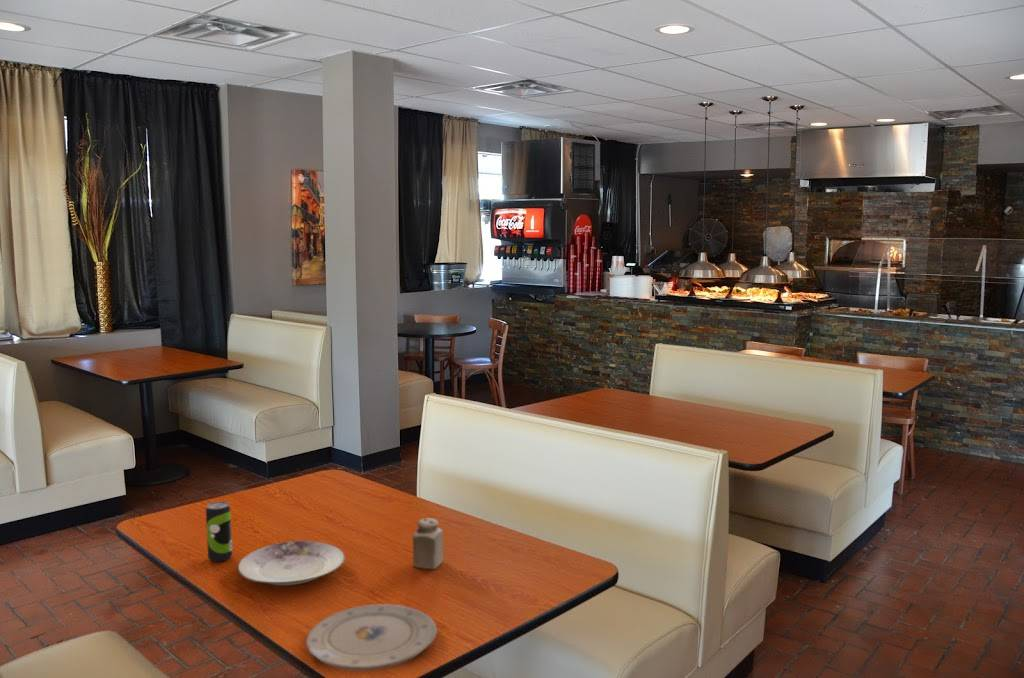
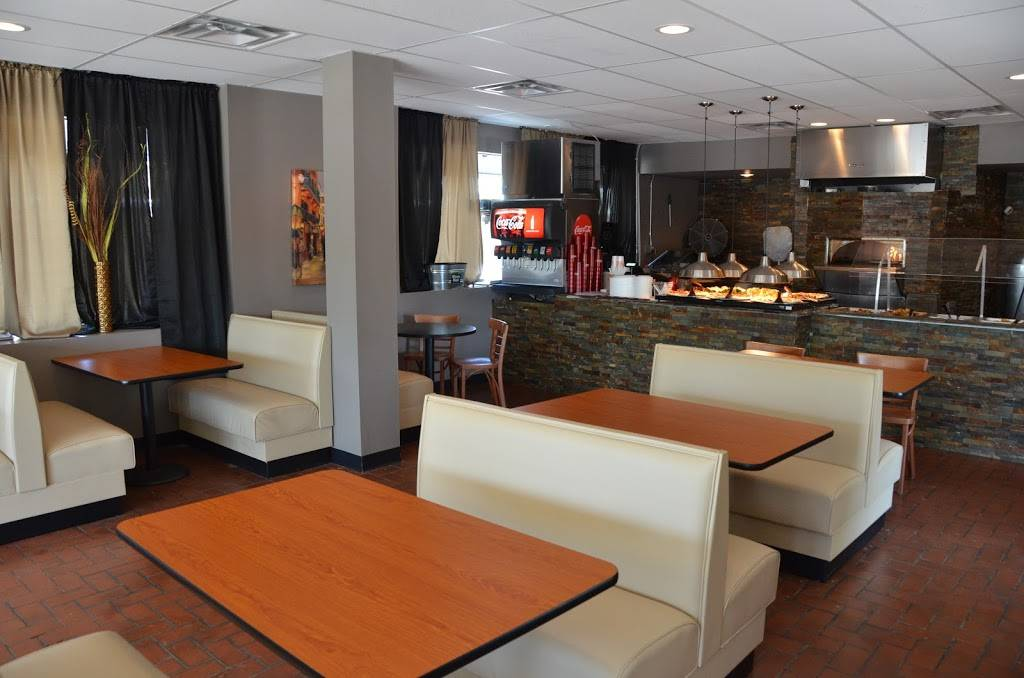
- plate (292, 565)
- plate (372, 636)
- beverage can (219, 531)
- salt shaker (428, 542)
